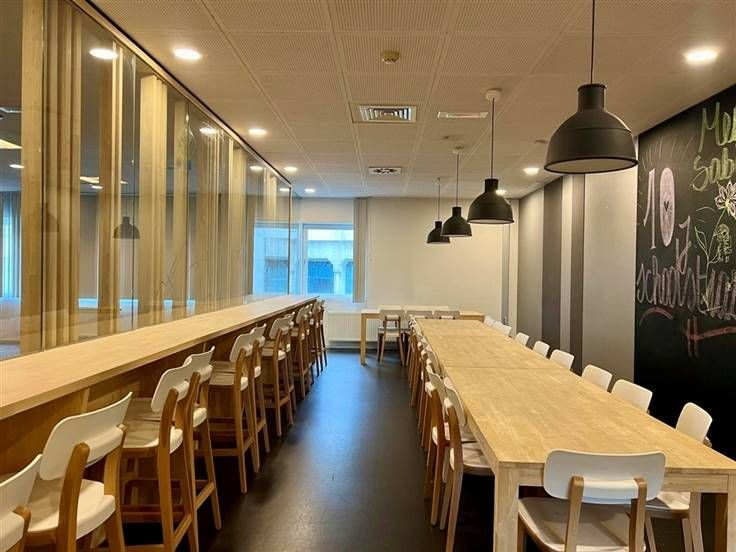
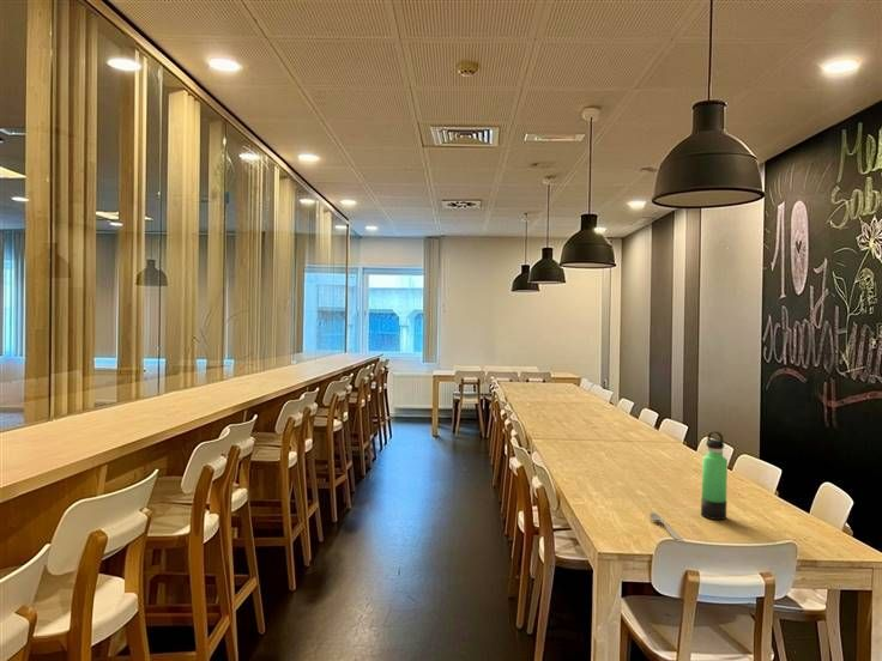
+ thermos bottle (714, 473)
+ spoon (665, 526)
